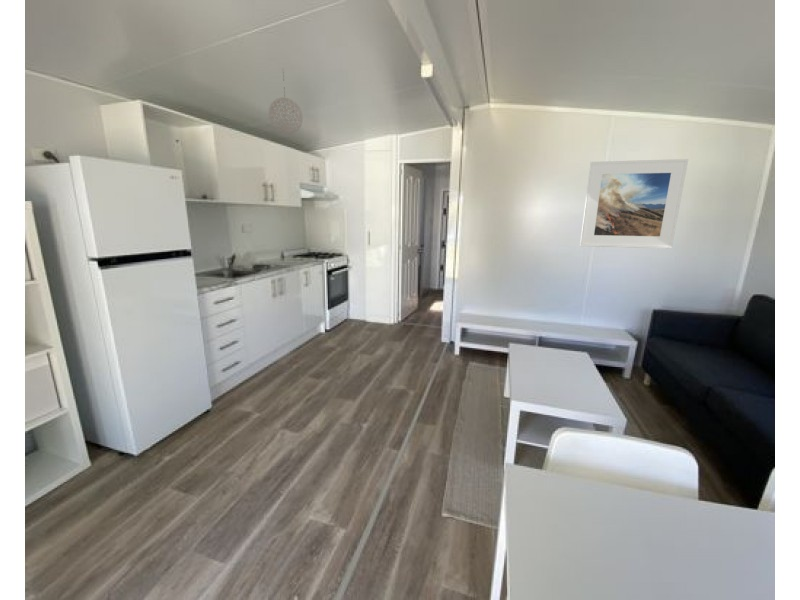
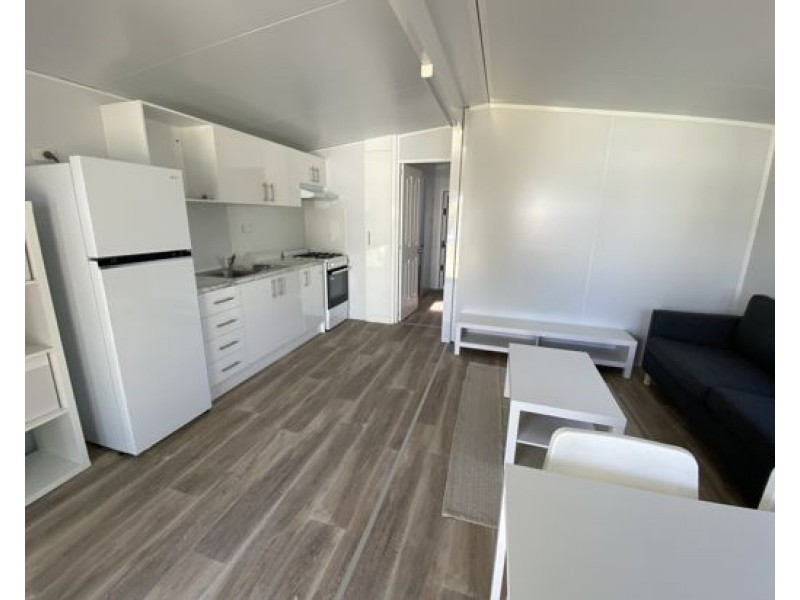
- pendant light (285, 102)
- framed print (630, 205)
